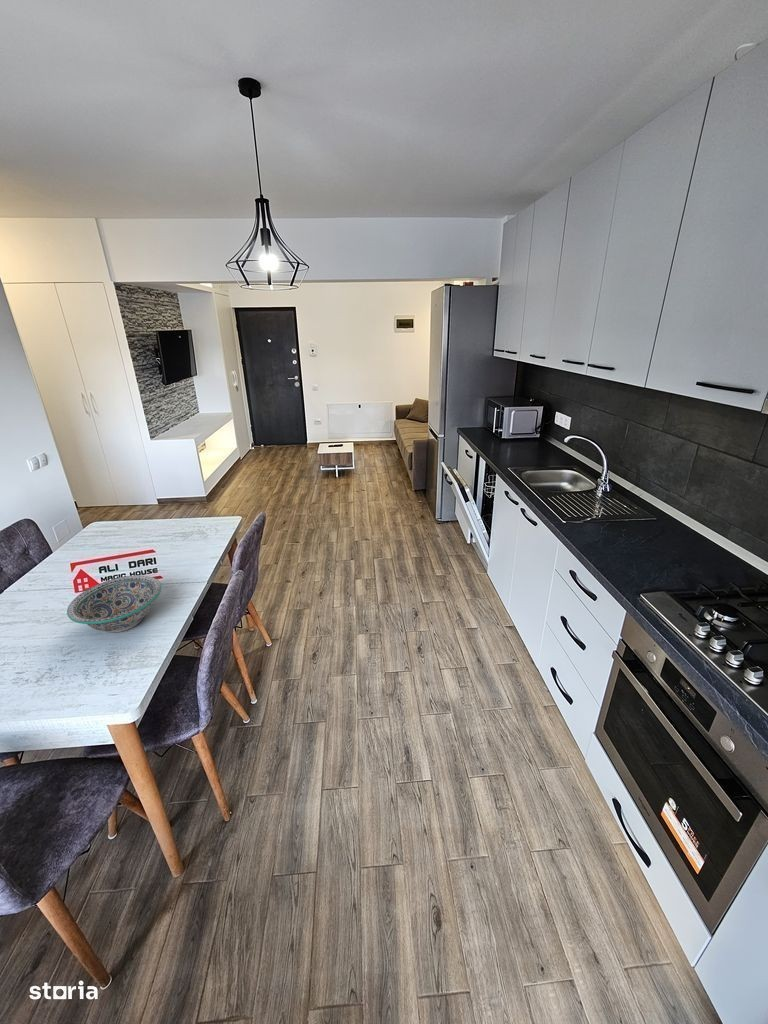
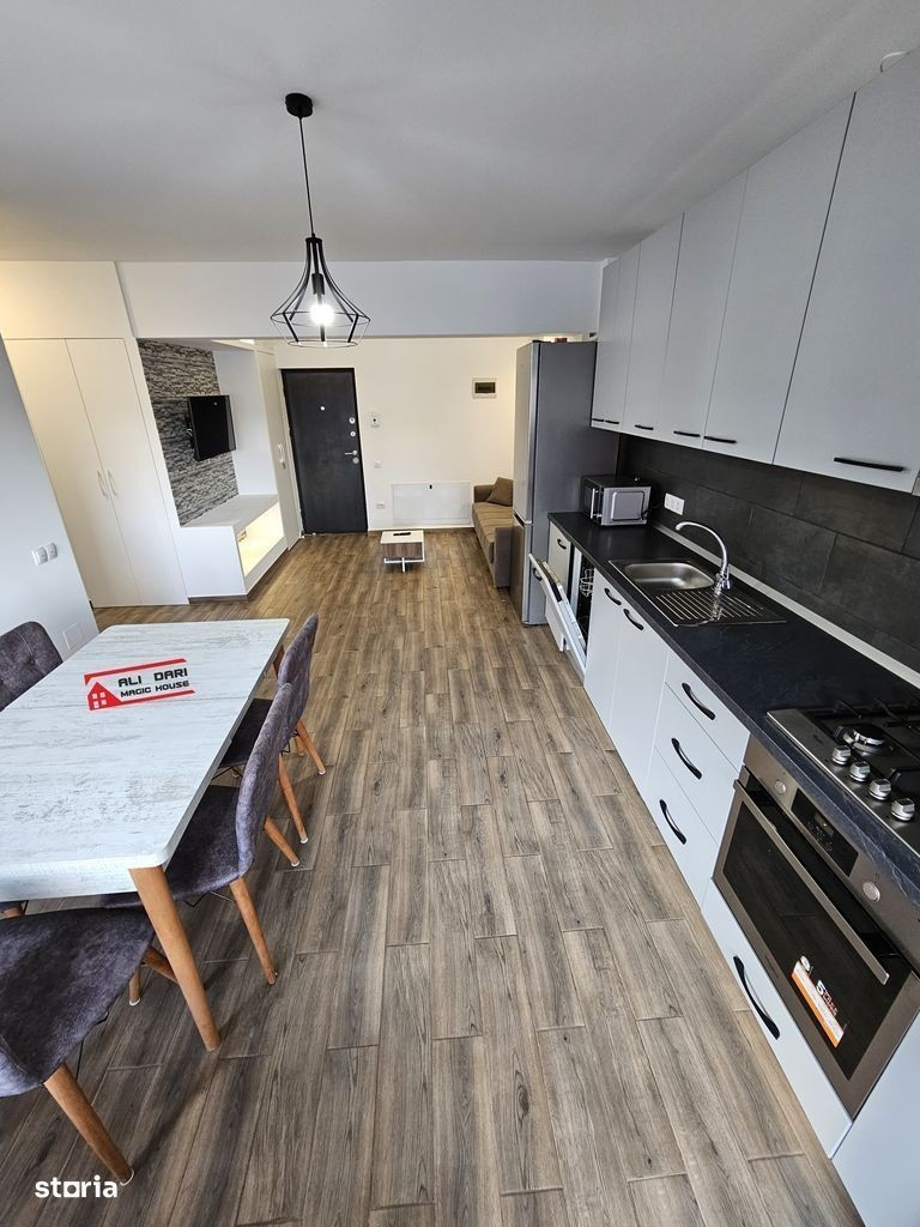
- decorative bowl (120, 609)
